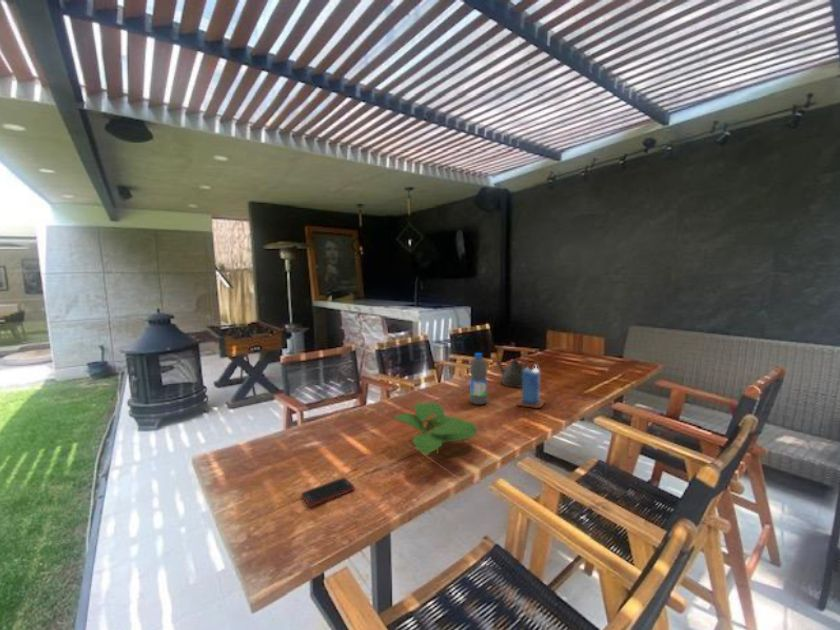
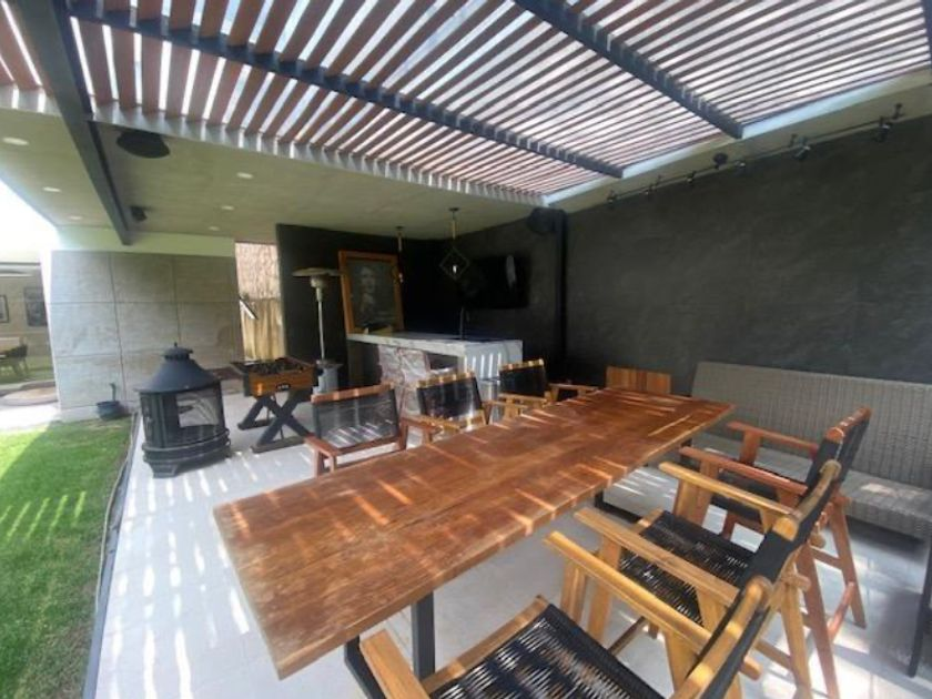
- plant (434, 432)
- cell phone (328, 491)
- candle (530, 384)
- water bottle (478, 378)
- teapot (510, 370)
